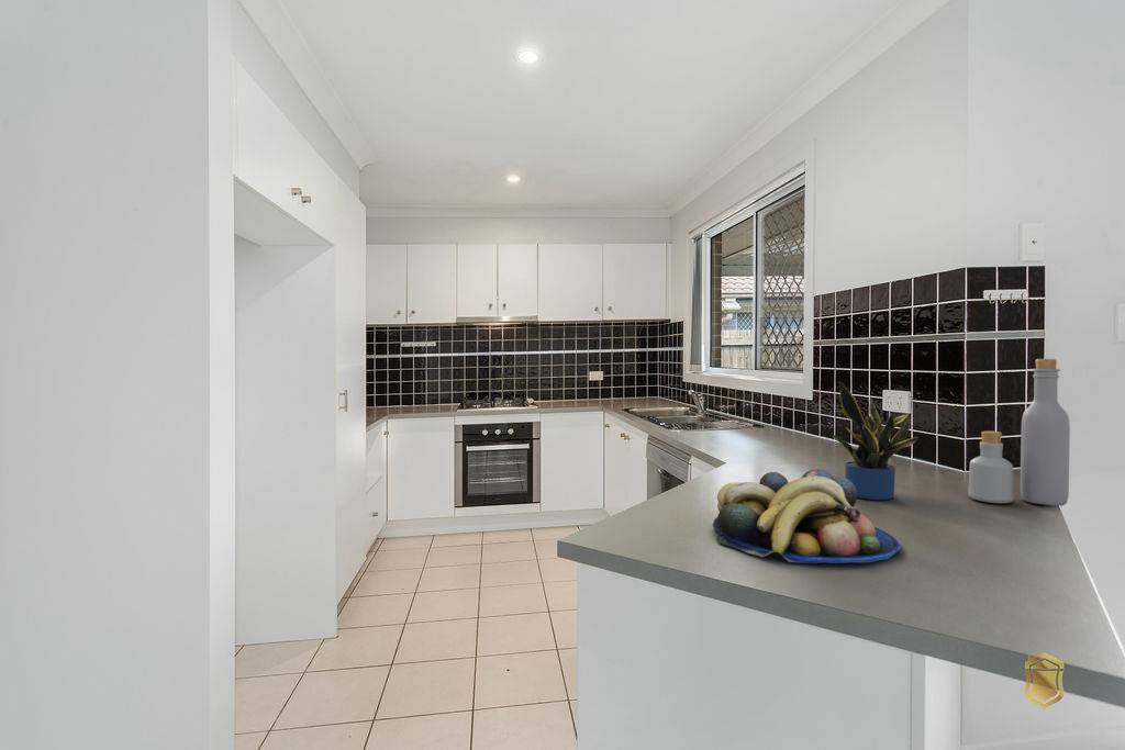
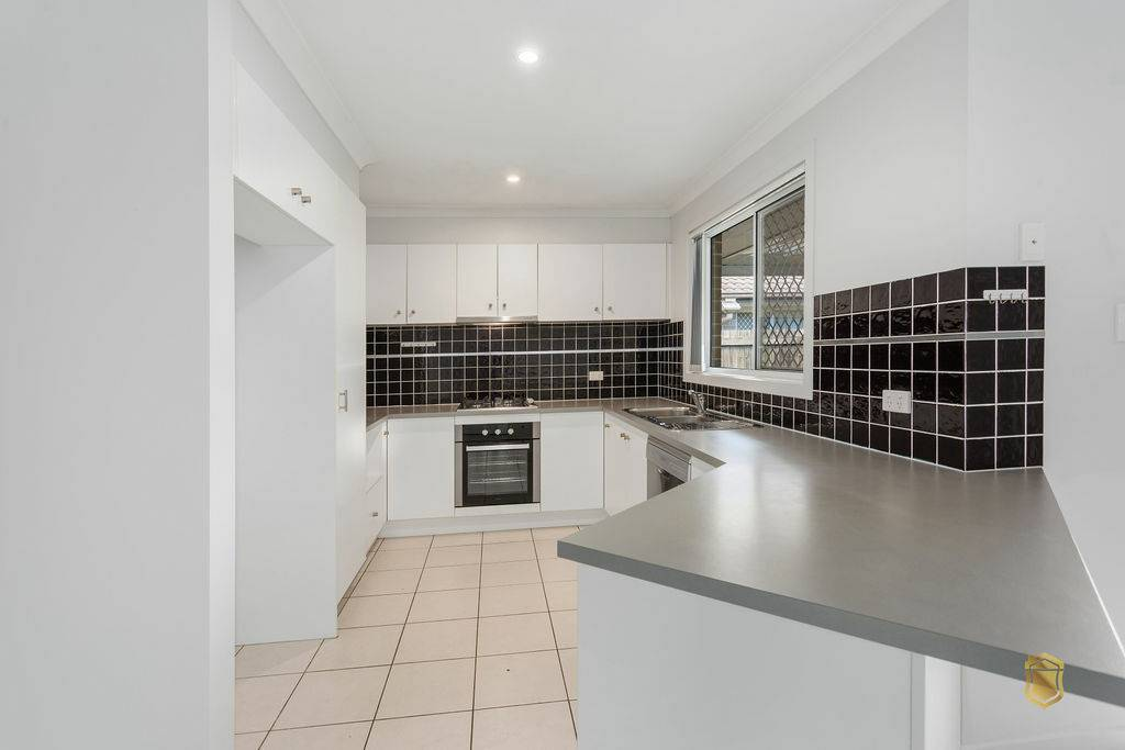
- bottle set (1022, 429)
- fruit bowl (801, 504)
- potted plant (870, 439)
